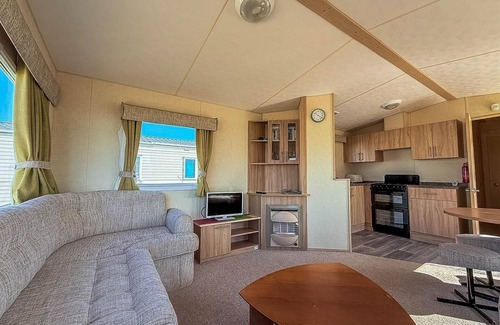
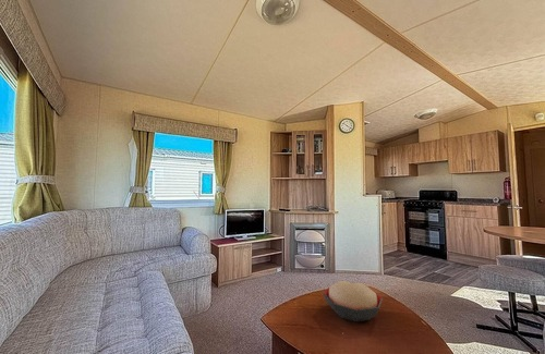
+ decorative bowl (352, 297)
